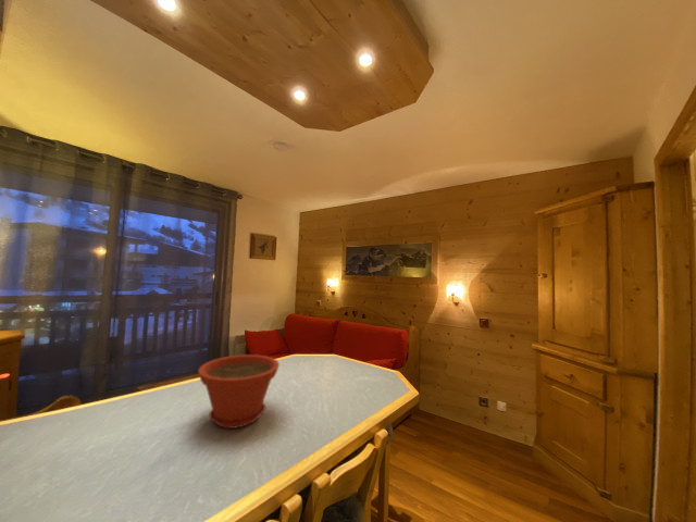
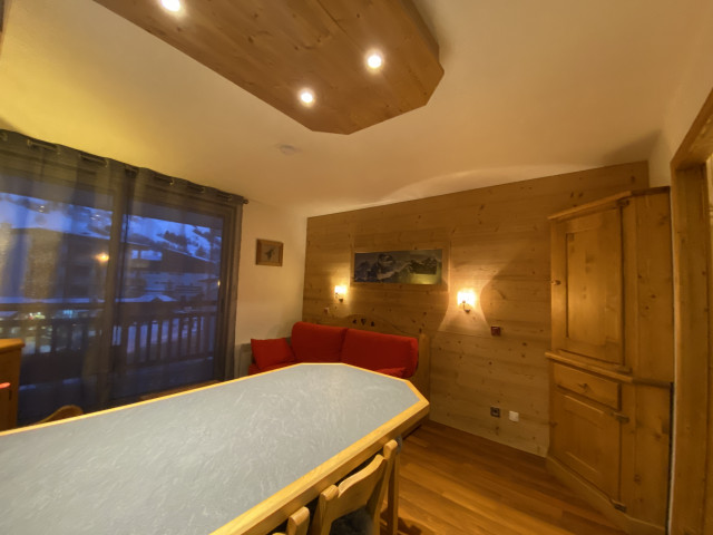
- plant pot (239, 390)
